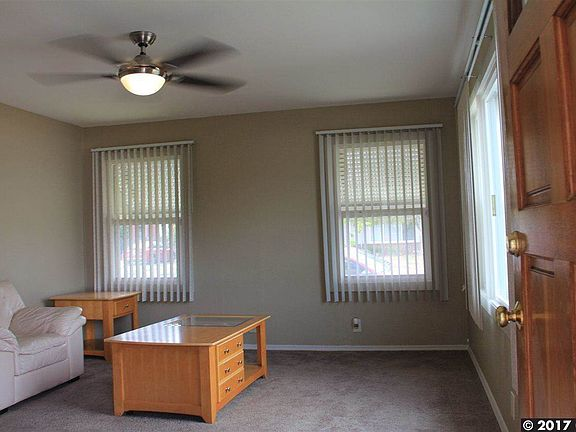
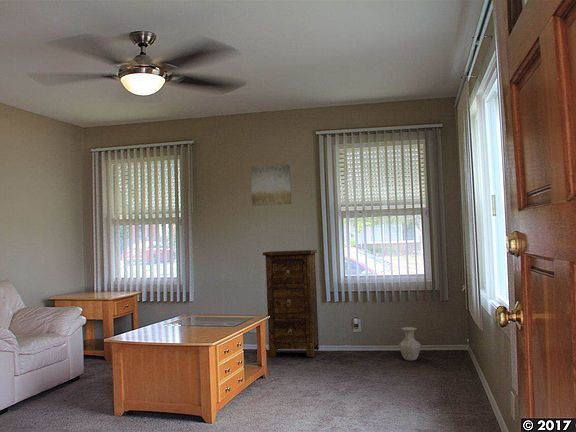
+ vase (409, 343)
+ cabinet (292, 301)
+ wall art (270, 185)
